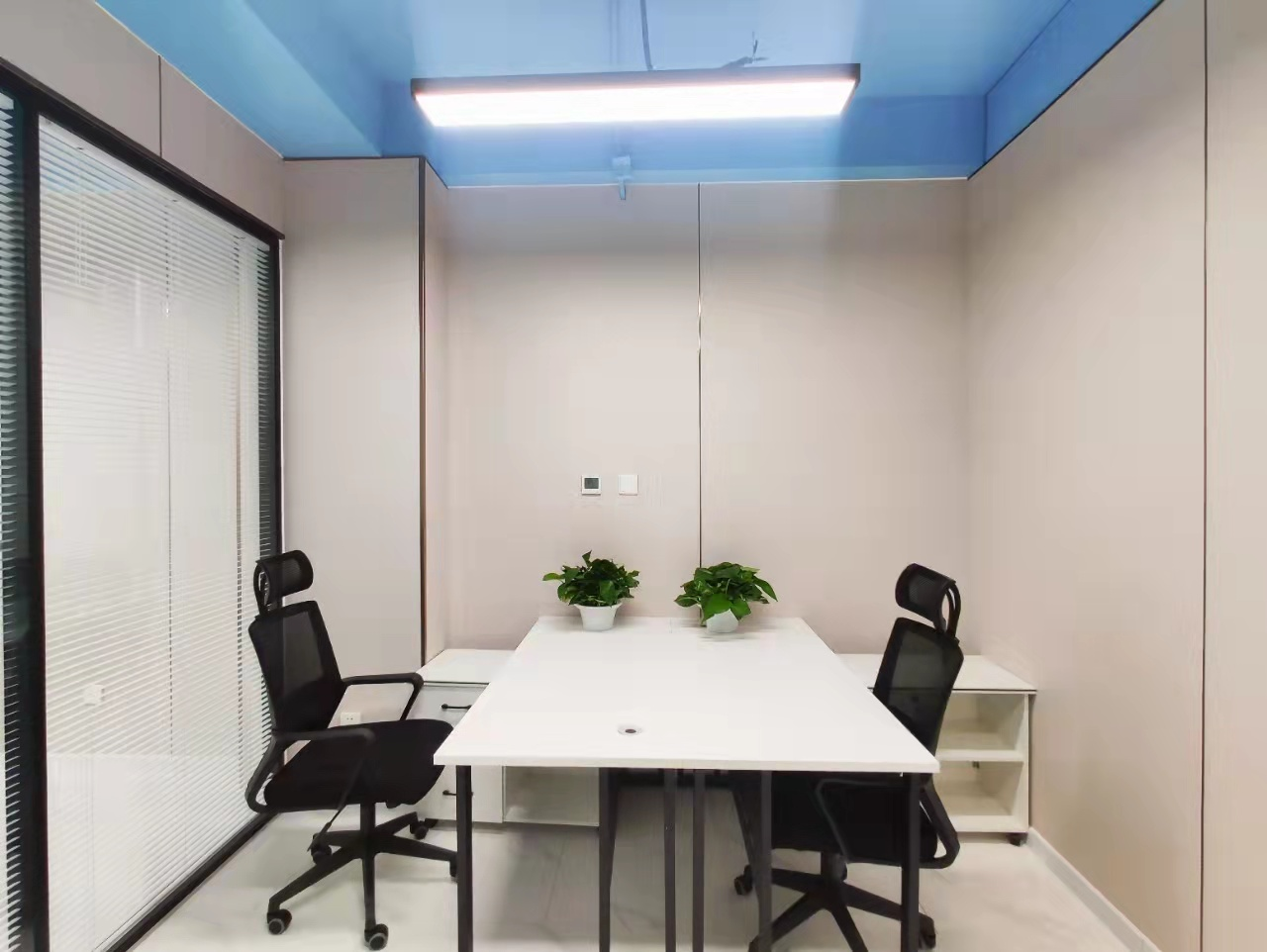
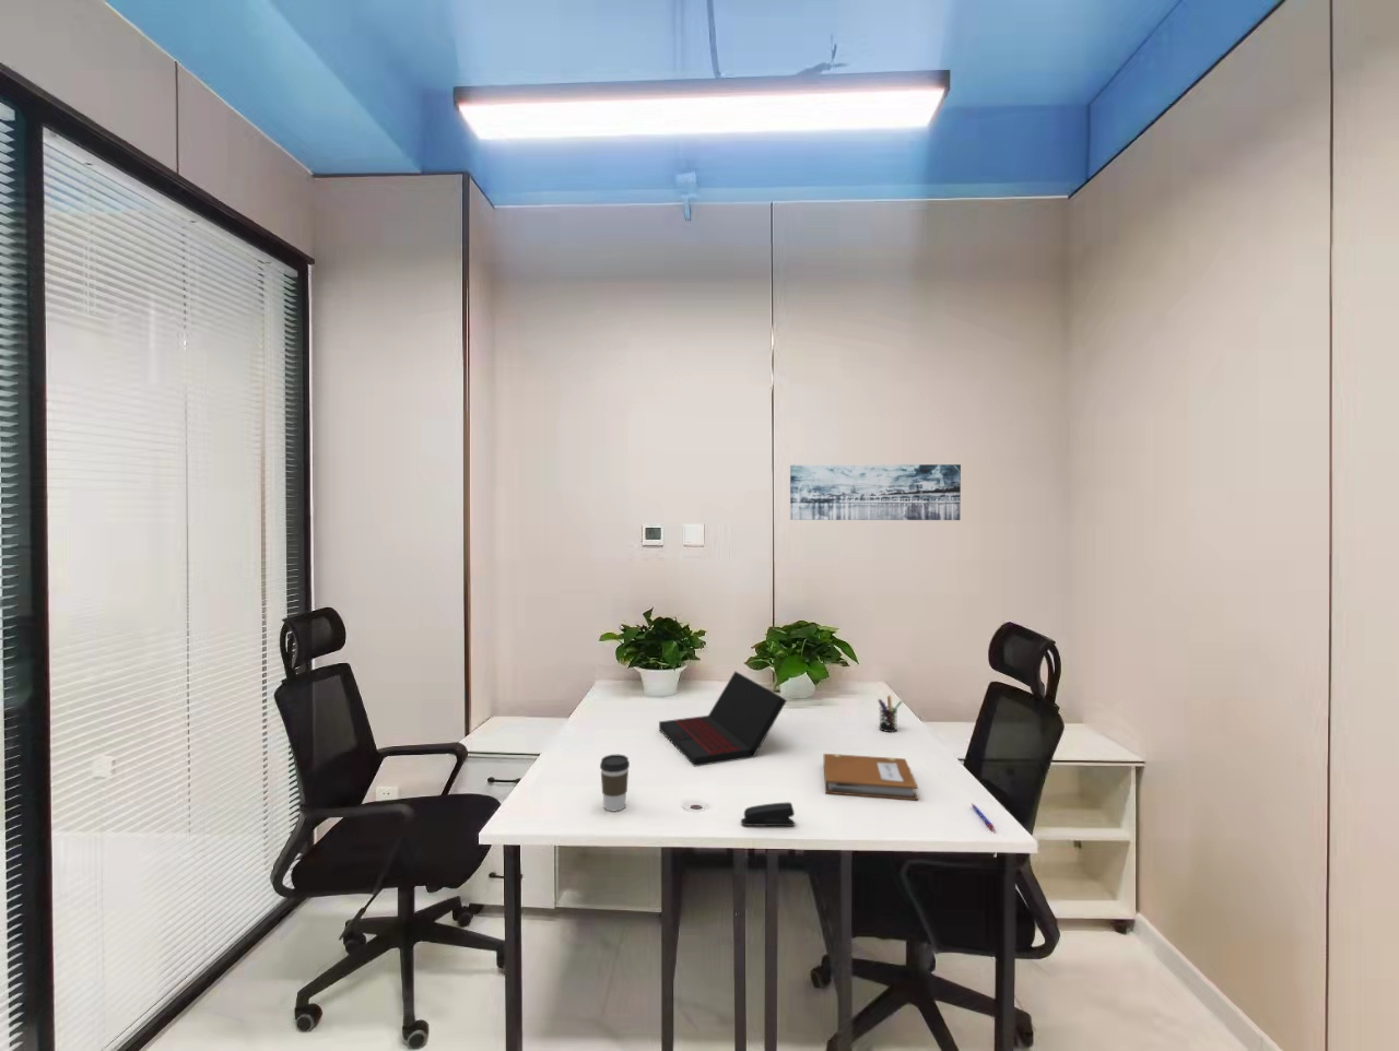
+ notebook (869, 774)
+ laptop (719, 713)
+ pen holder (890, 711)
+ coffee cup (614, 783)
+ wall art (873, 491)
+ stapler (767, 813)
+ pen (982, 815)
